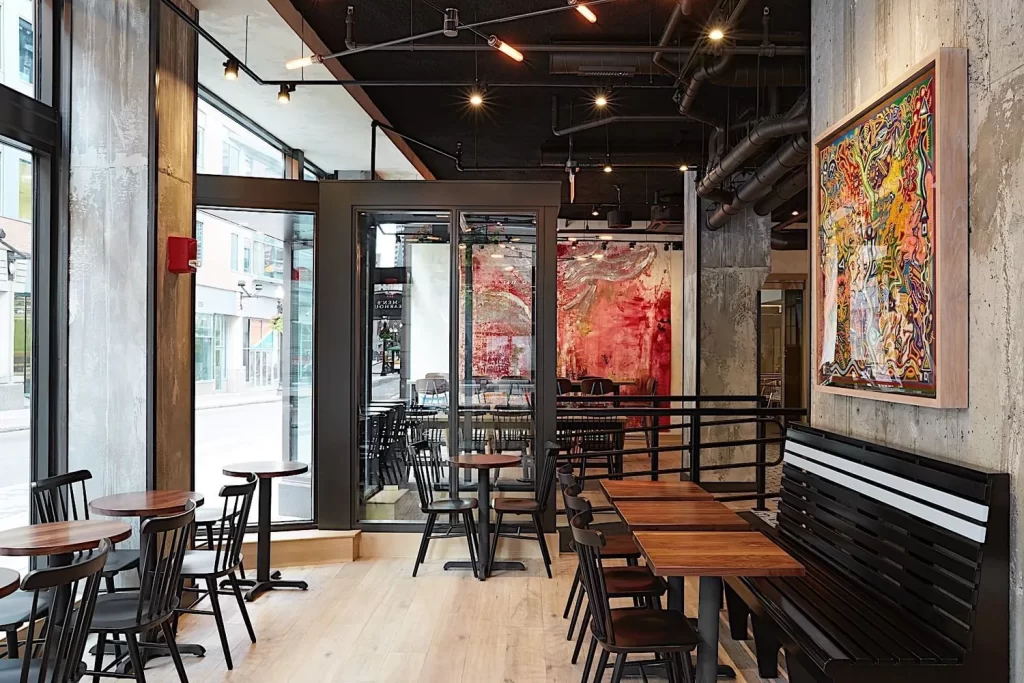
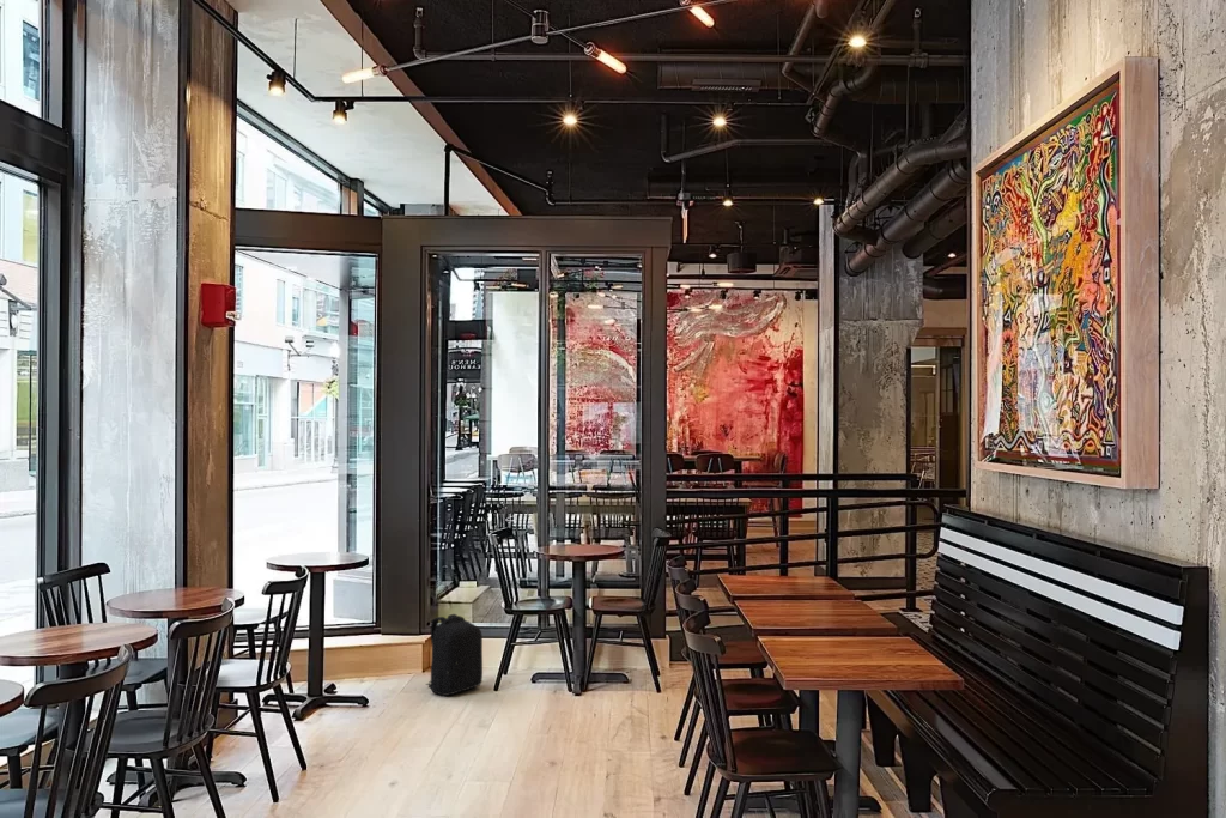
+ backpack (451, 652)
